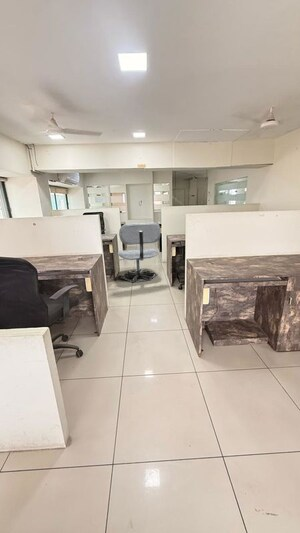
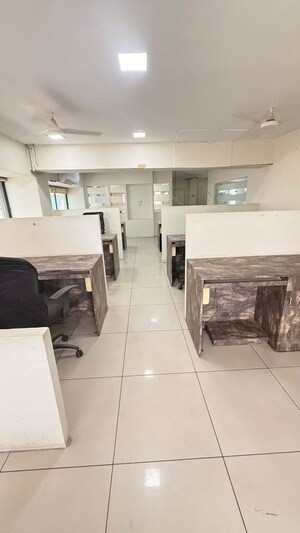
- office chair (138, 250)
